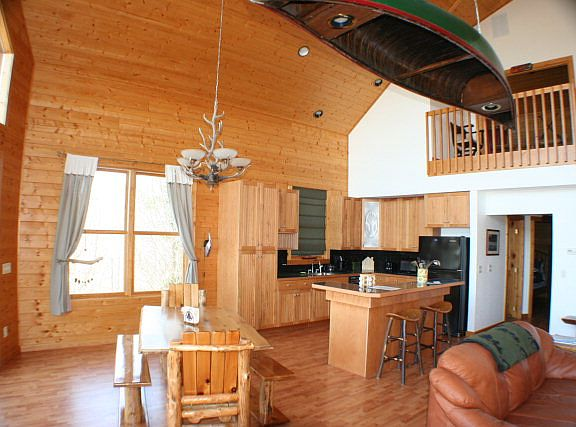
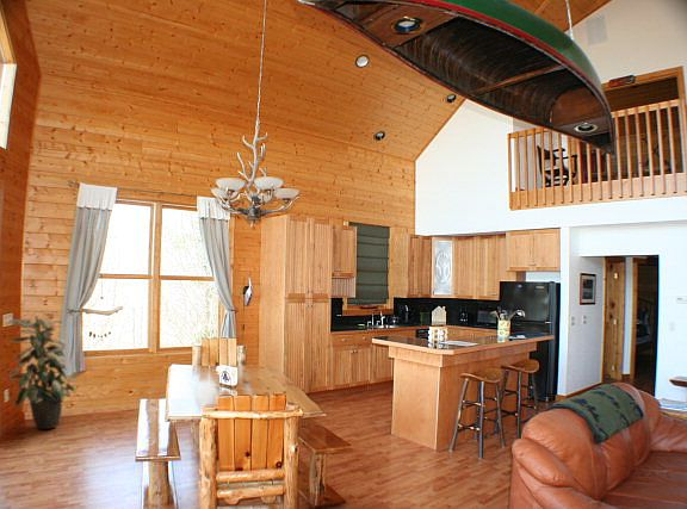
+ indoor plant (42, 370)
